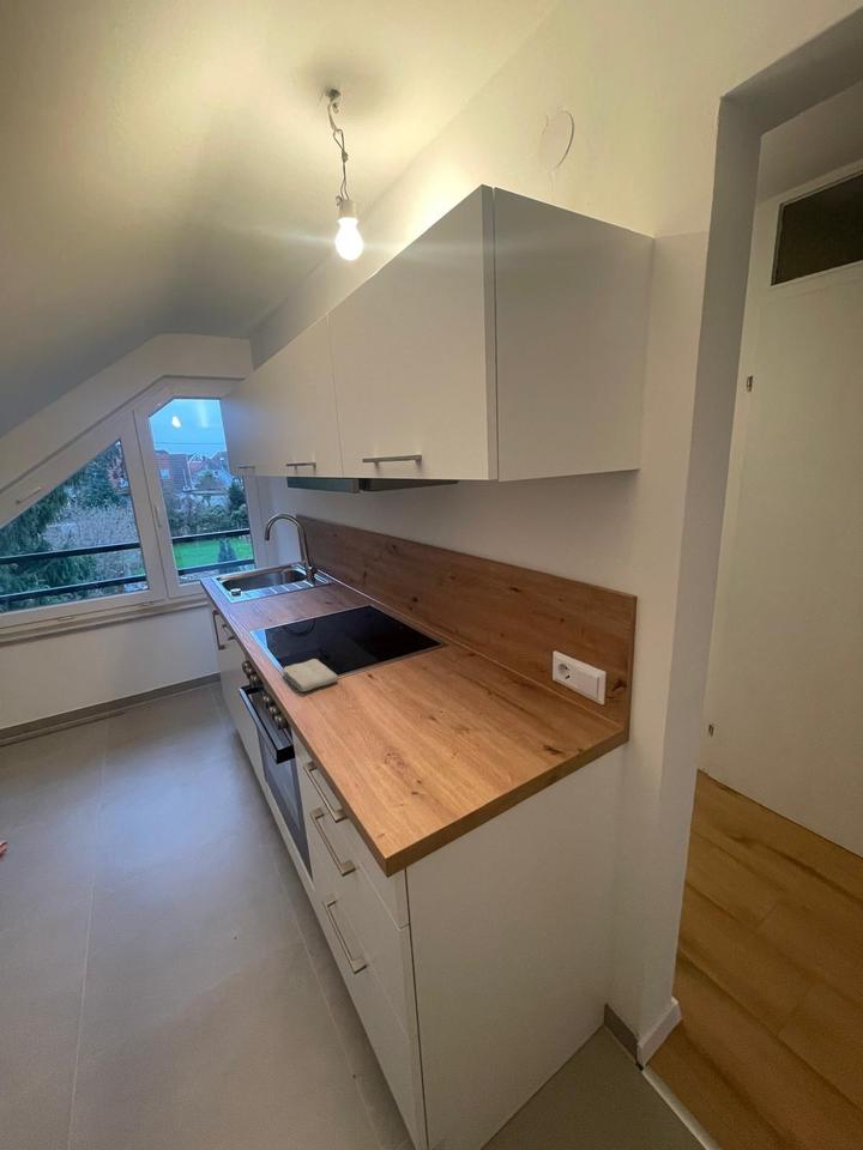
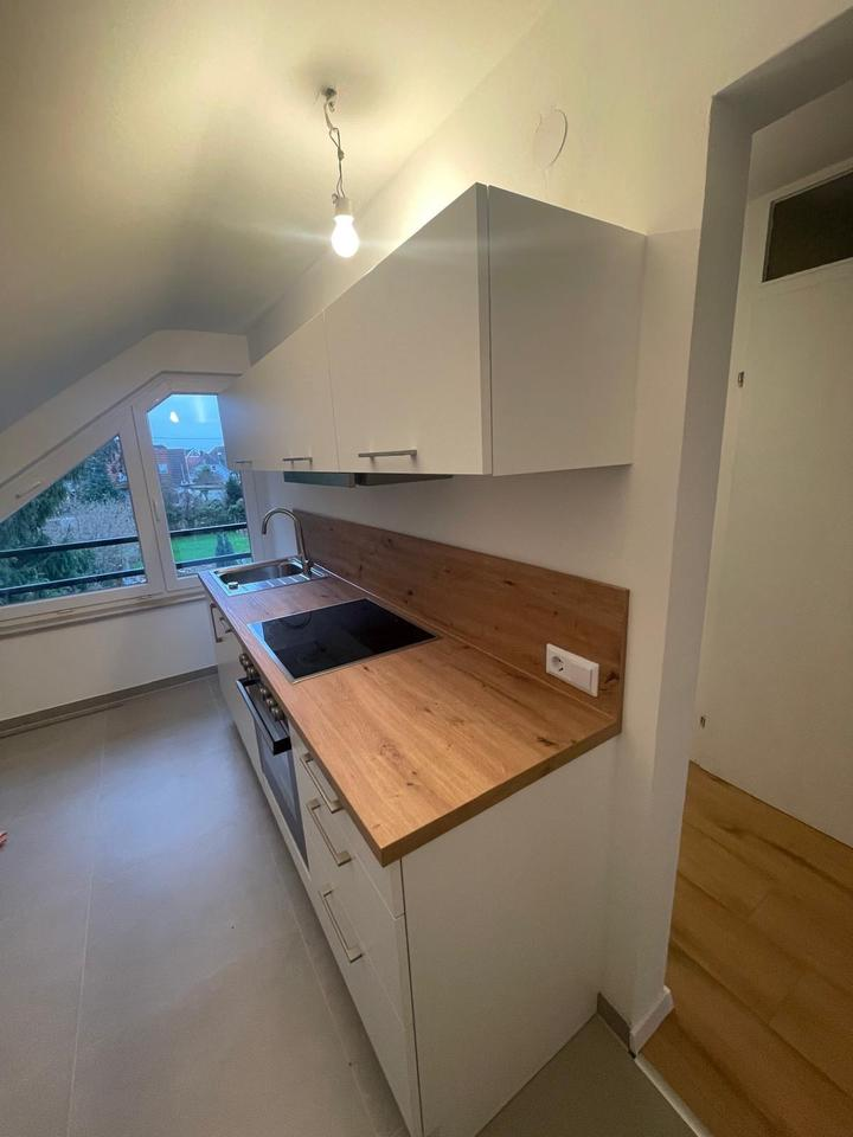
- washcloth (309, 673)
